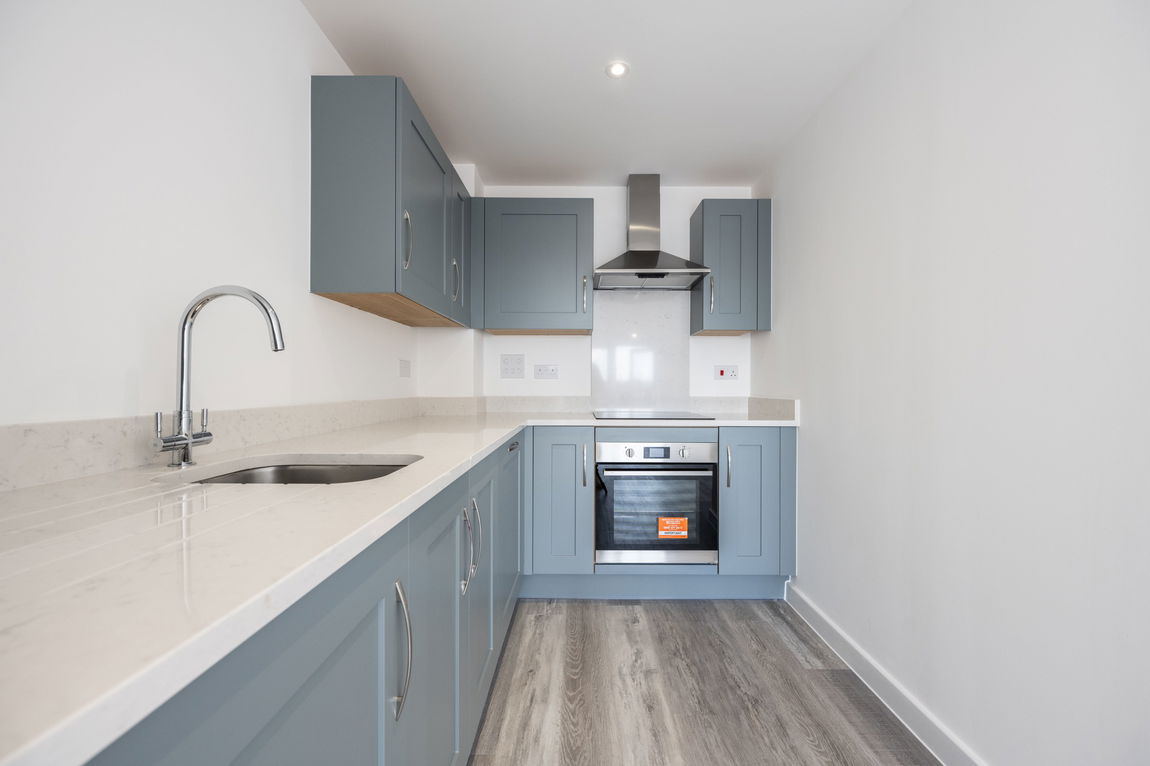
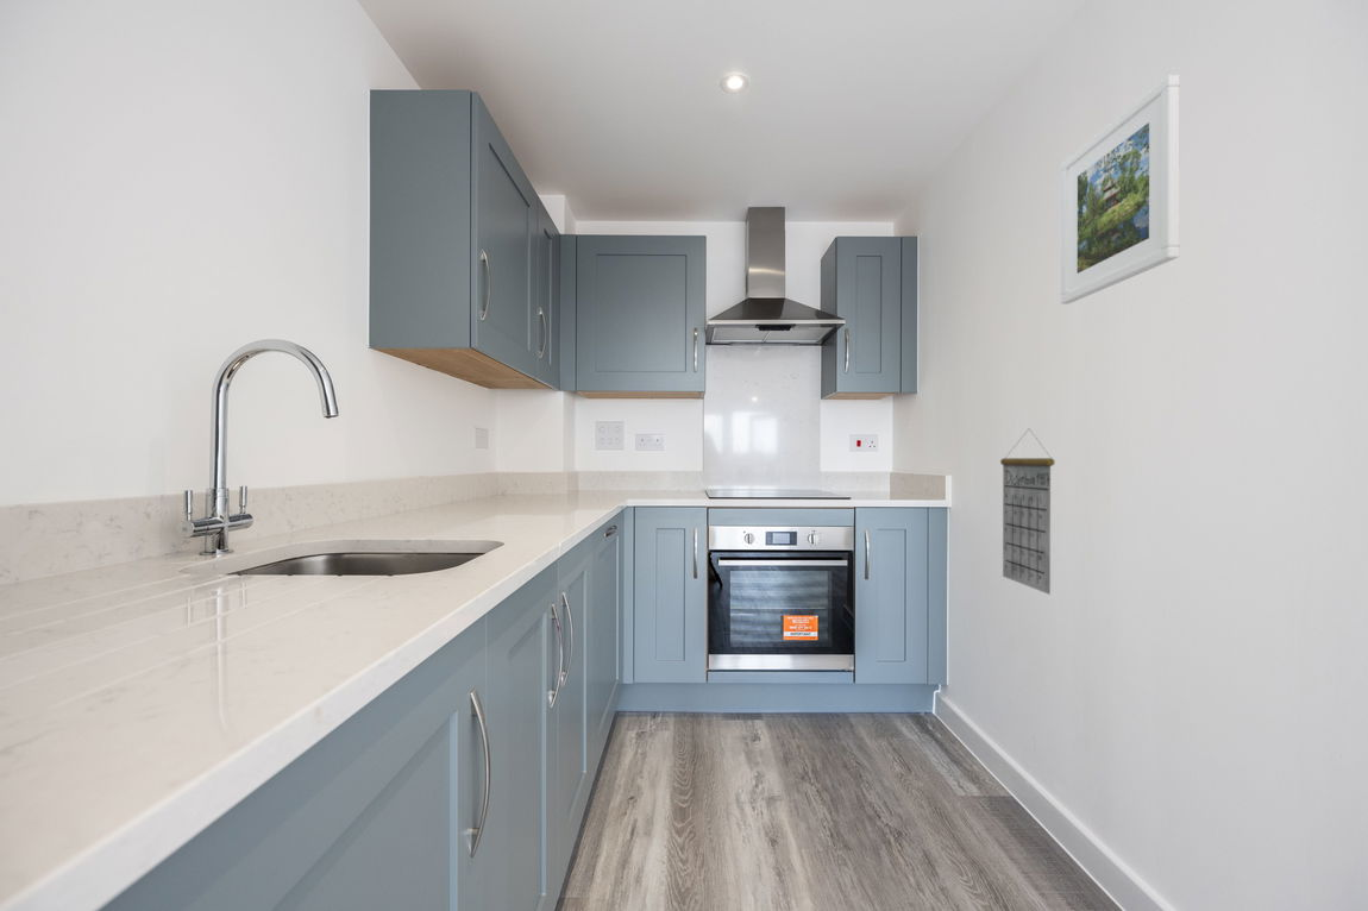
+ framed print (1112, 203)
+ calendar (1025, 505)
